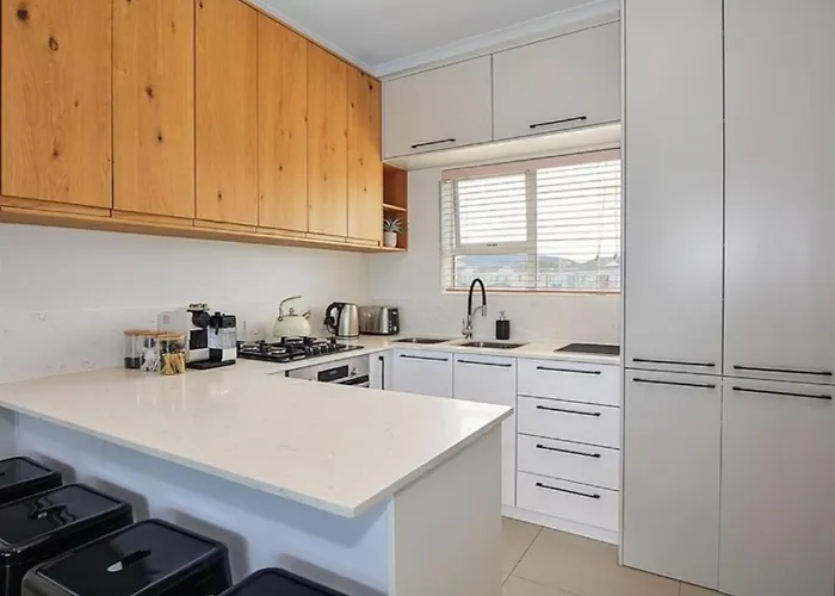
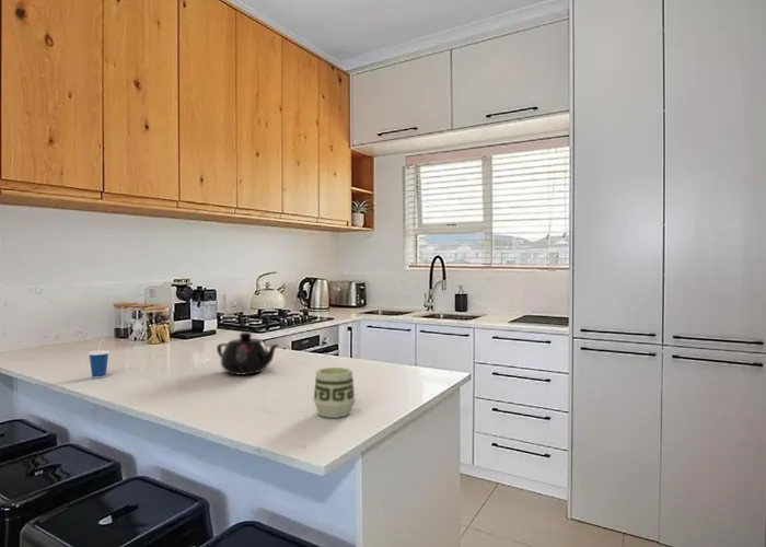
+ cup (98, 357)
+ cup (334, 392)
+ teapot (247, 351)
